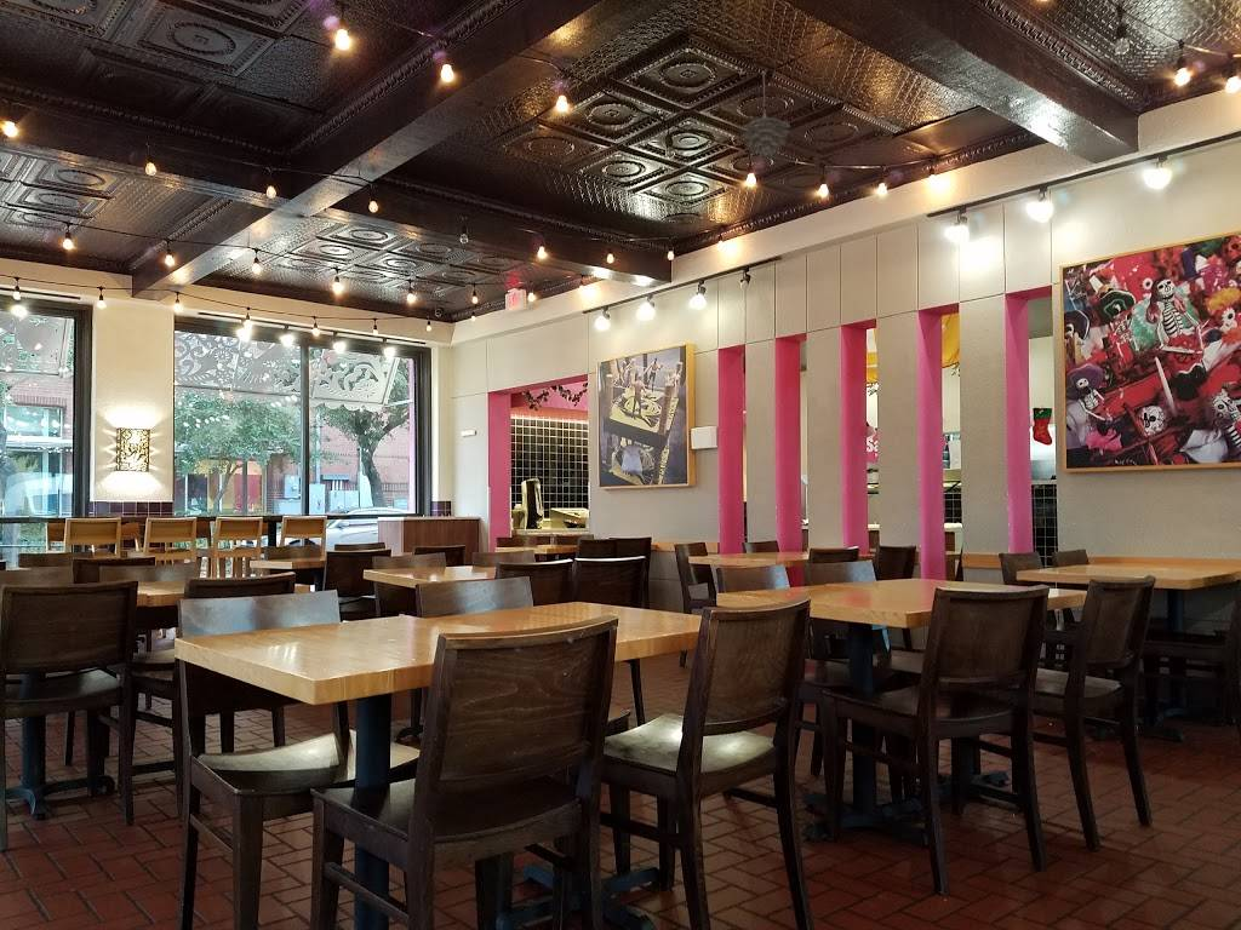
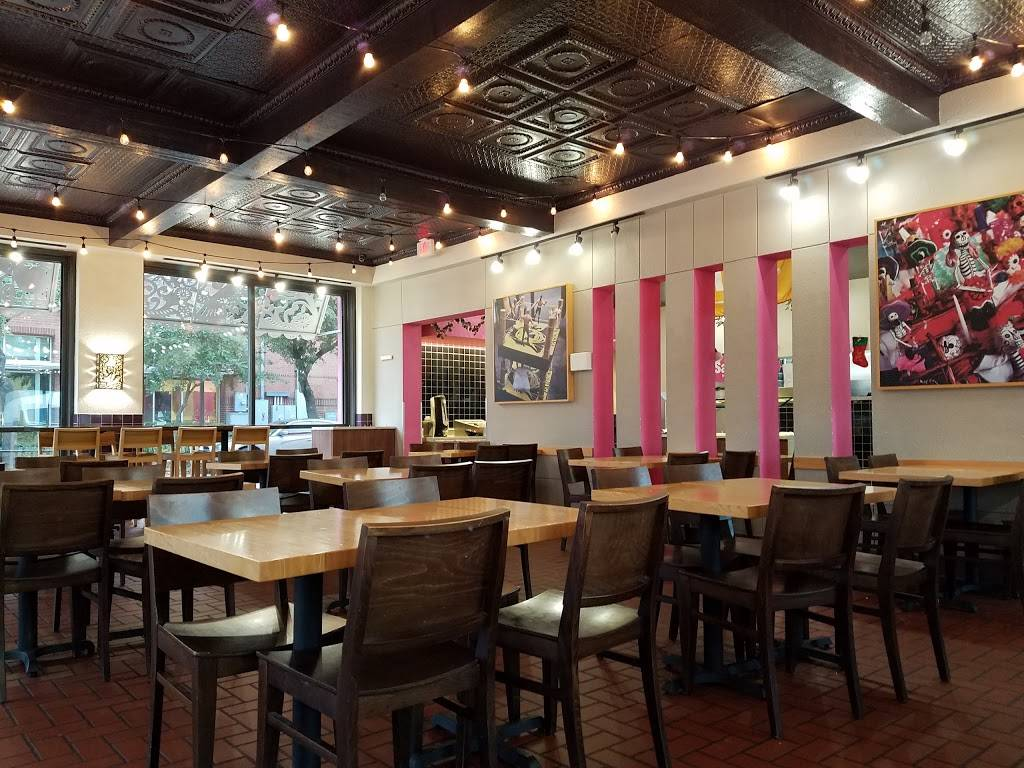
- pendant light (765, 114)
